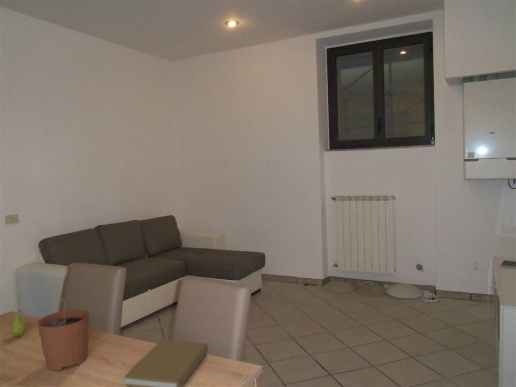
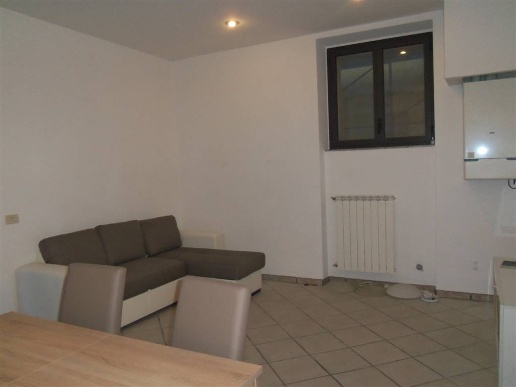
- fruit (17, 322)
- plant pot (64, 328)
- book (169, 363)
